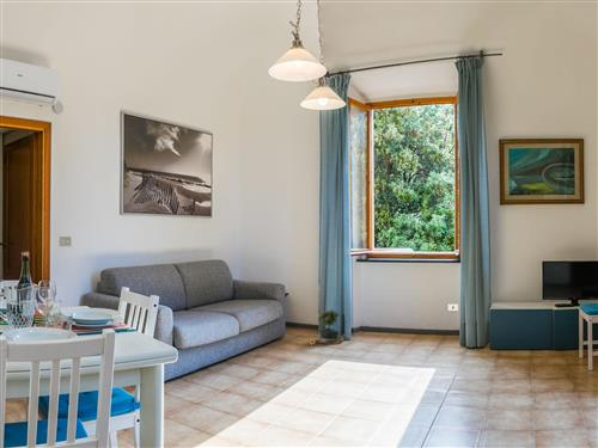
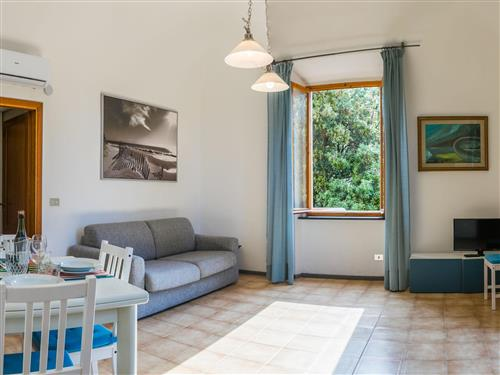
- potted plant (328, 324)
